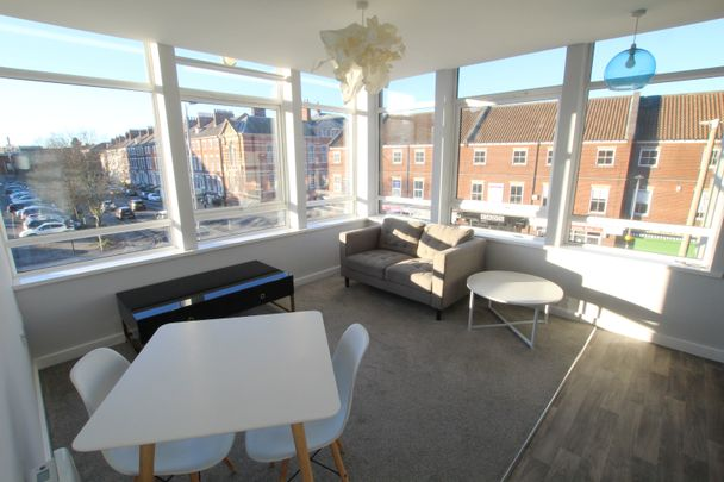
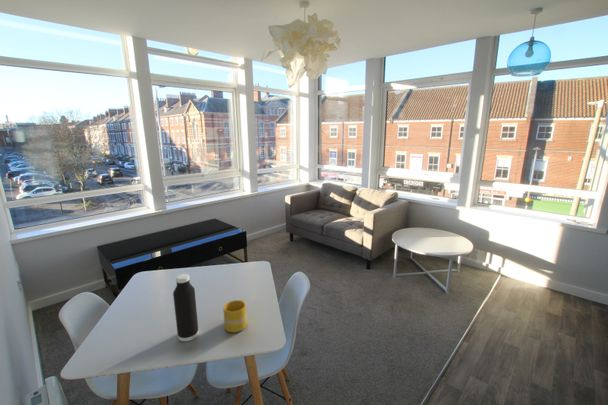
+ mug (236, 313)
+ water bottle (185, 306)
